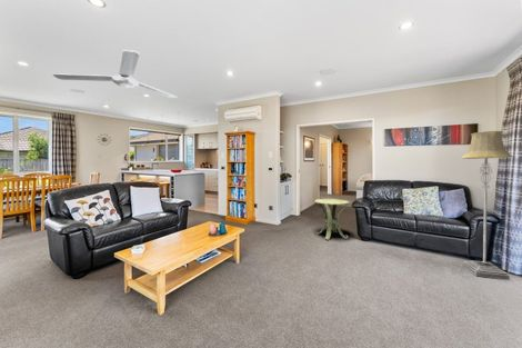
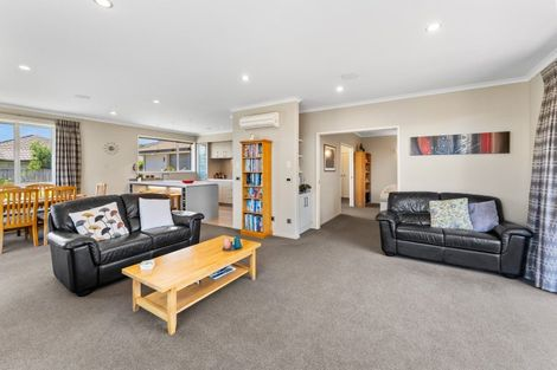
- side table (331, 218)
- floor lamp (484, 202)
- ceiling fan (122, 69)
